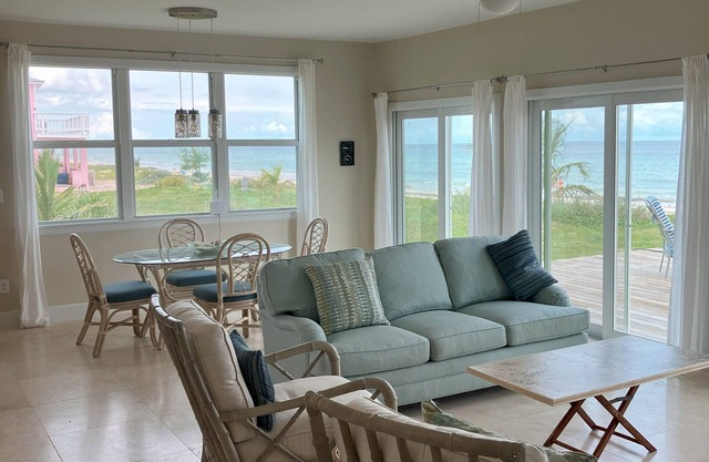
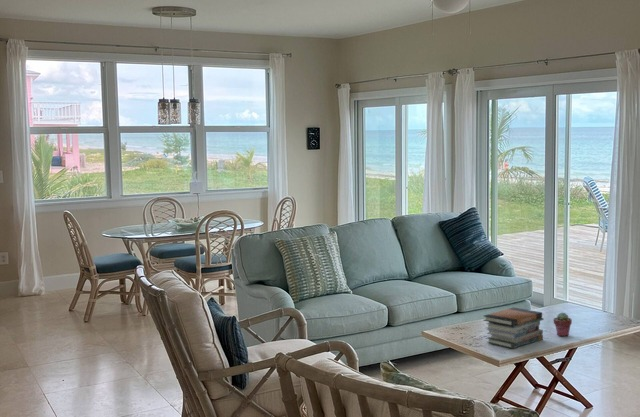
+ potted succulent (562, 323)
+ book stack (513, 327)
